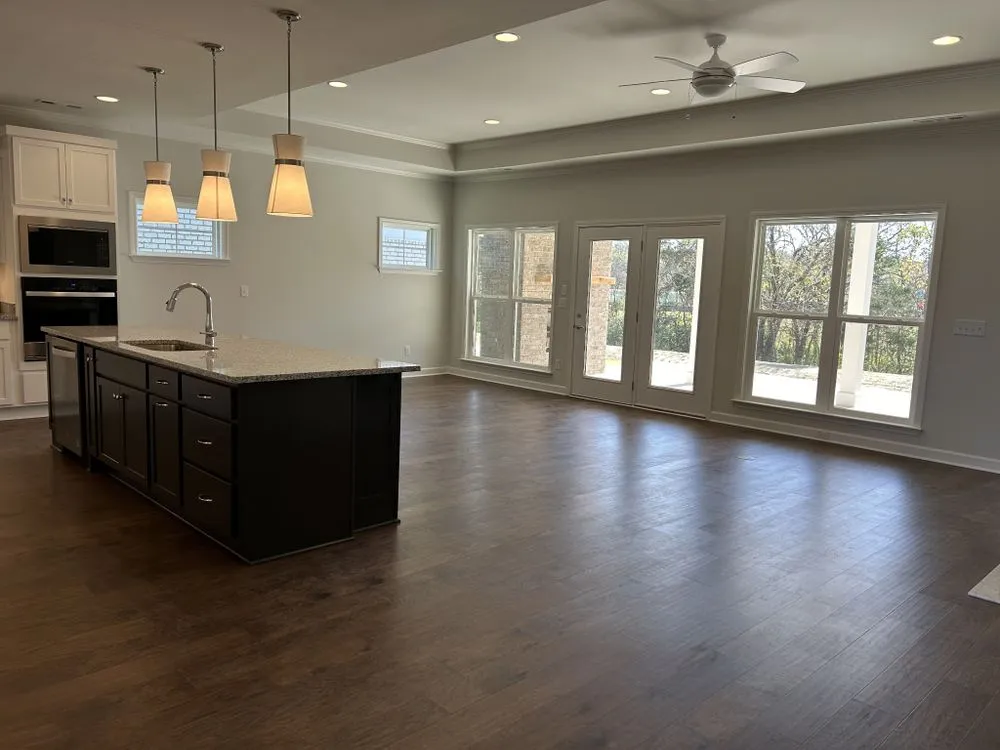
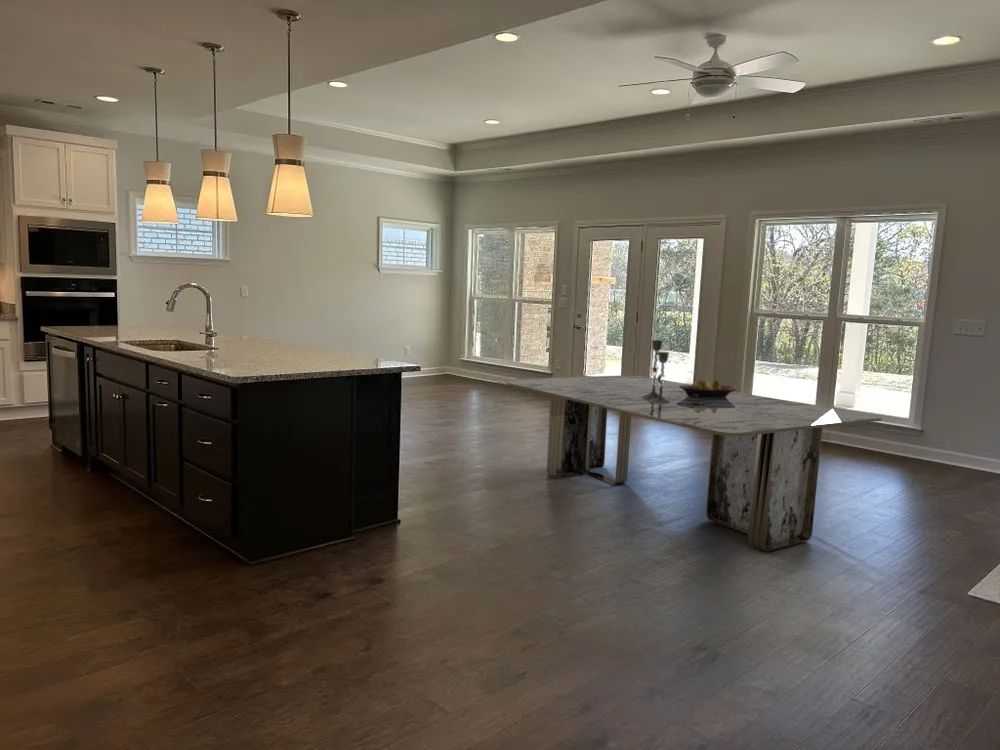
+ dining table (670, 423)
+ candlestick (657, 369)
+ fruit bowl (707, 387)
